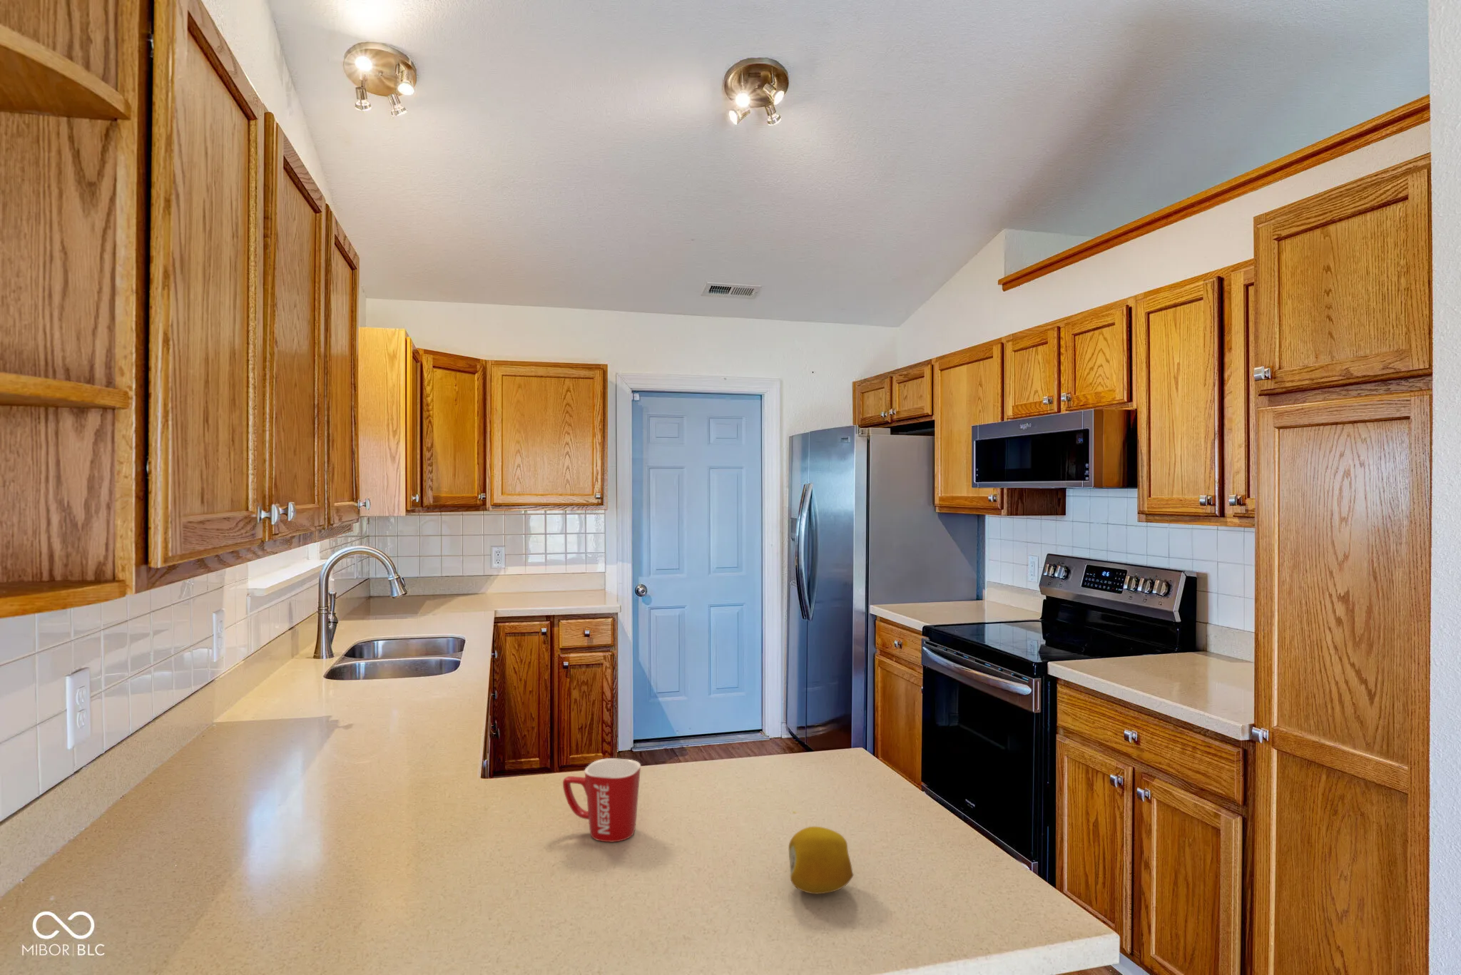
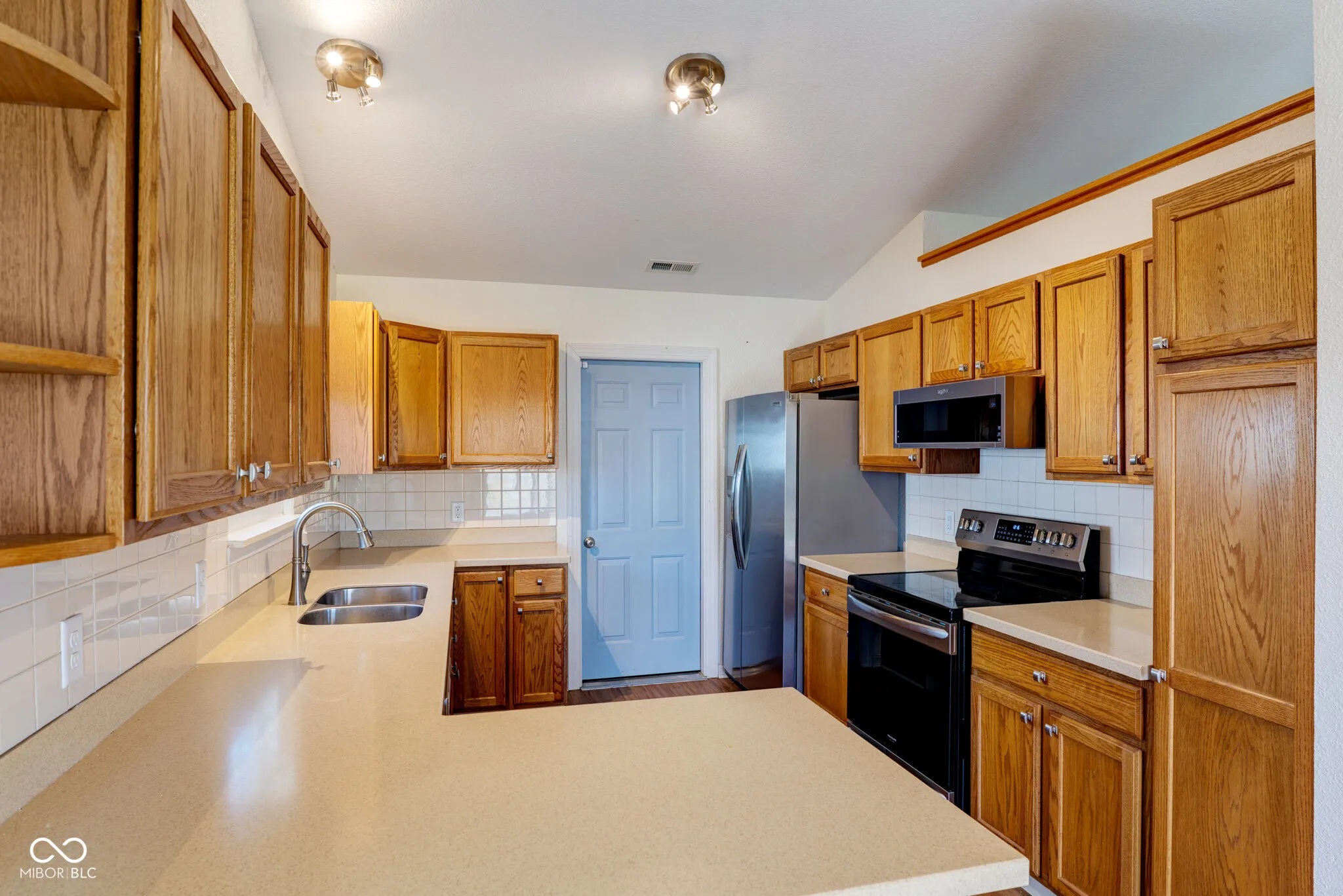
- mug (599, 798)
- fruit (818, 859)
